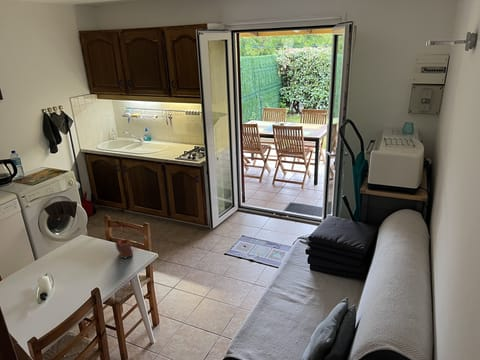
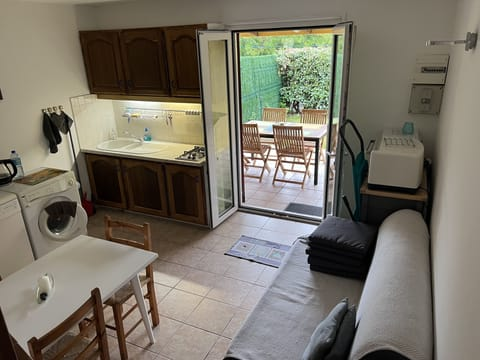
- mug (123, 246)
